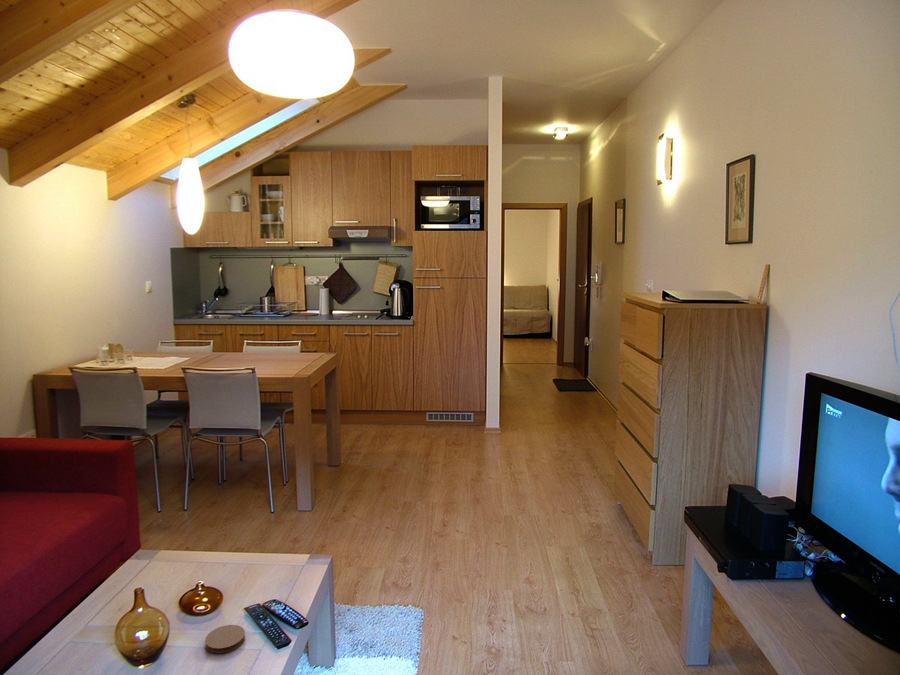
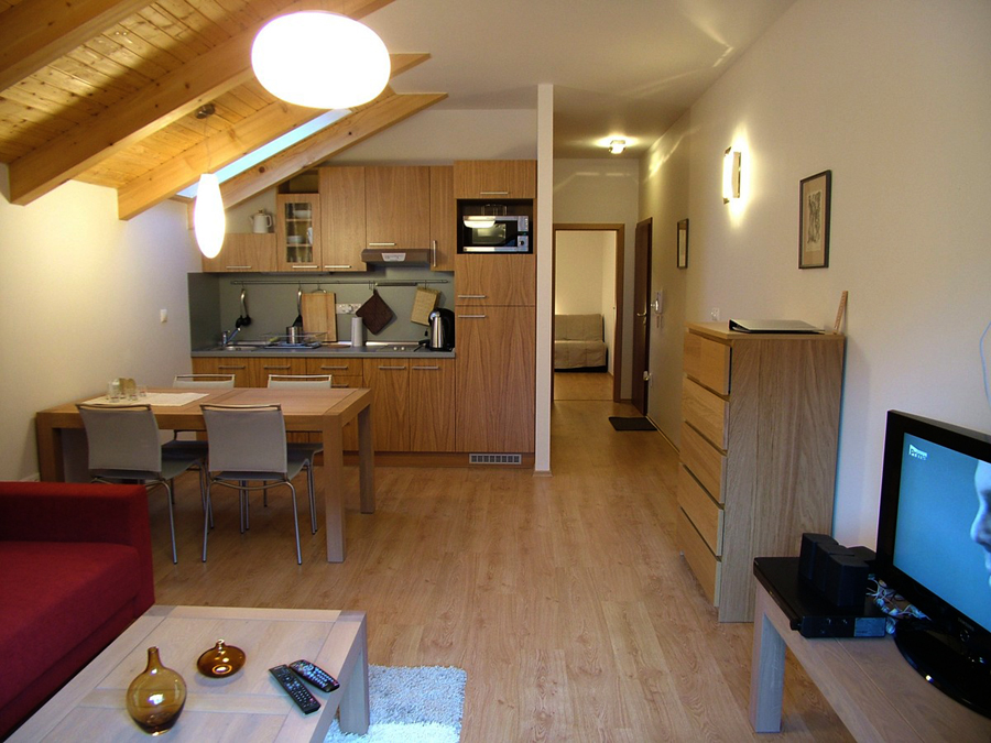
- coaster (225, 638)
